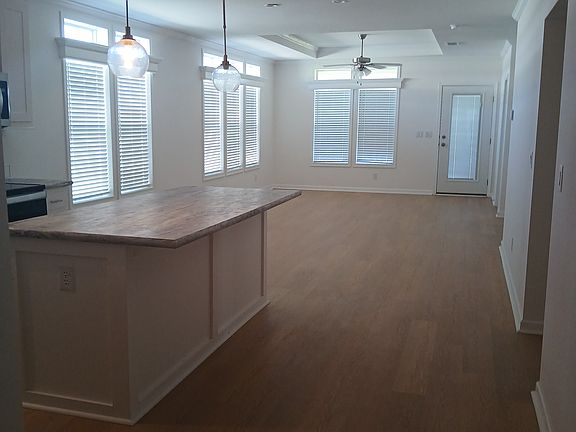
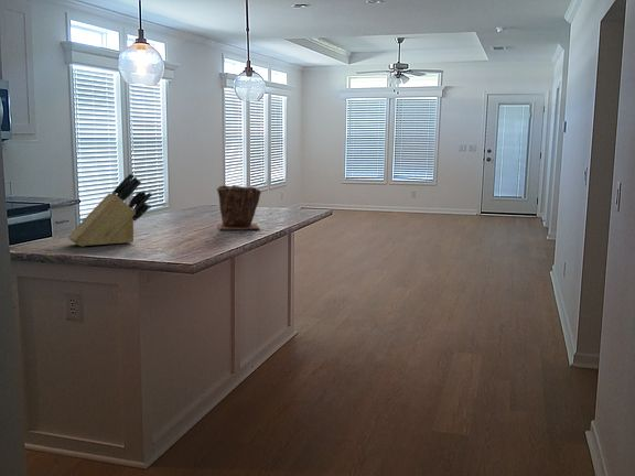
+ plant pot (238, 206)
+ knife block (110, 208)
